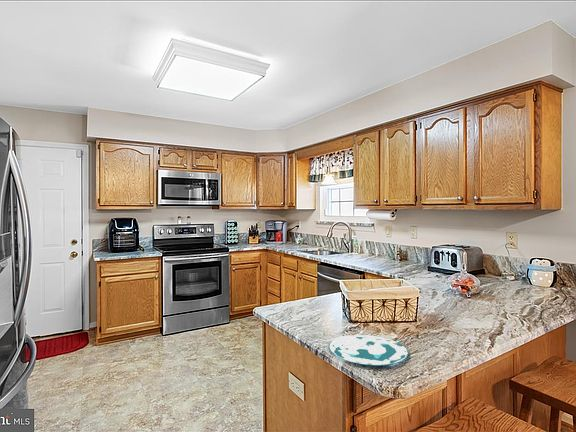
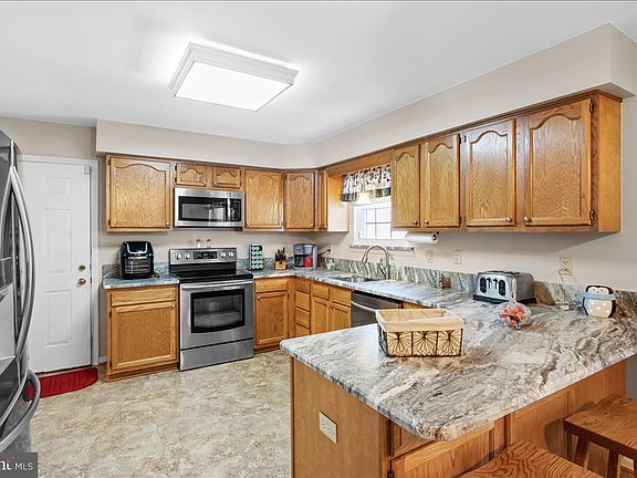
- plate (367, 344)
